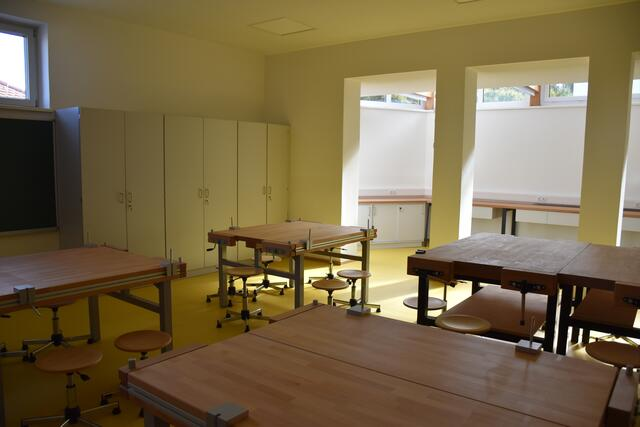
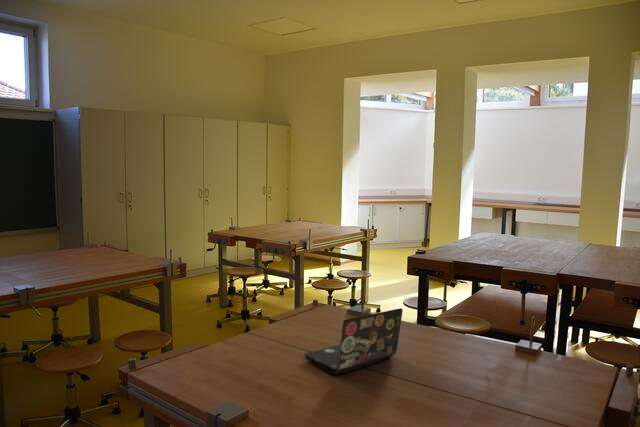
+ laptop (353, 332)
